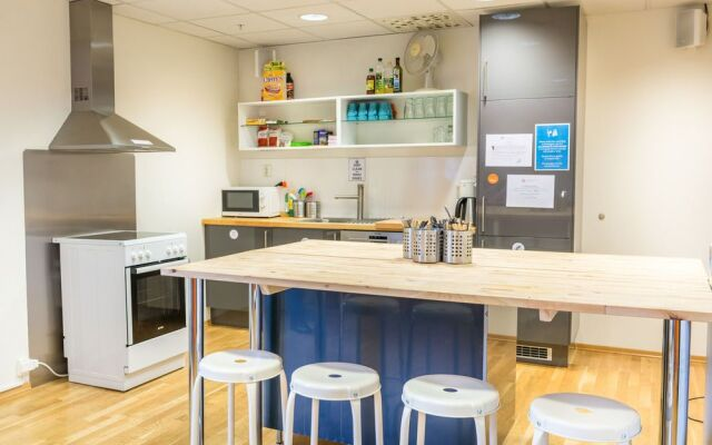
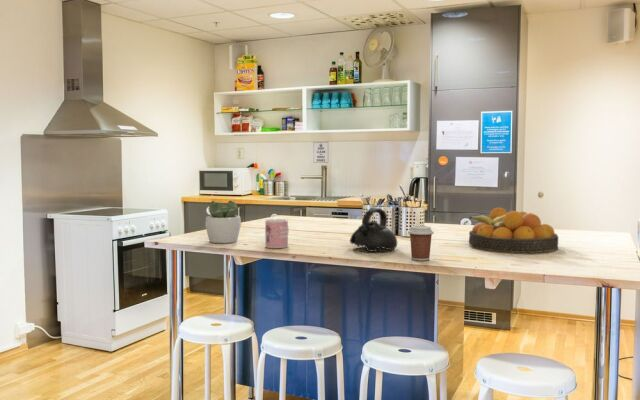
+ succulent plant (223, 221)
+ teapot (372, 228)
+ coffee cup (420, 242)
+ fruit bowl (512, 227)
+ mug (278, 232)
